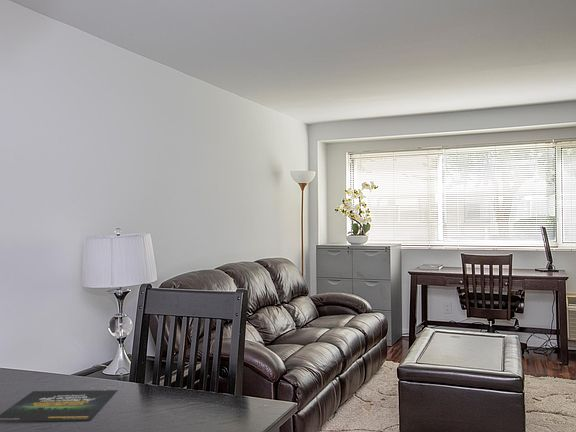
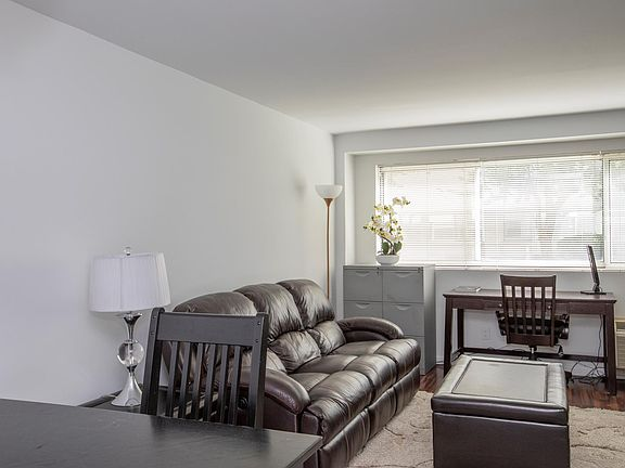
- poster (59, 404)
